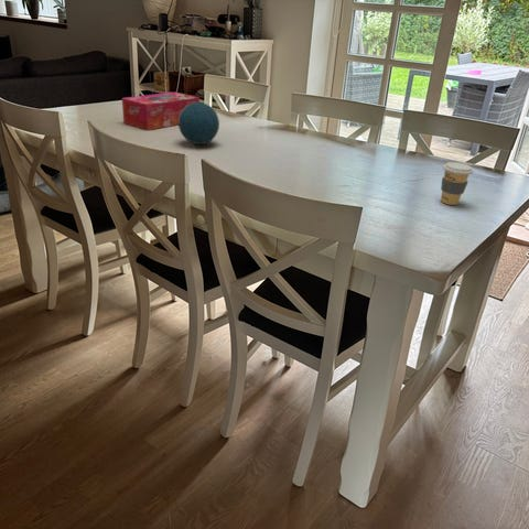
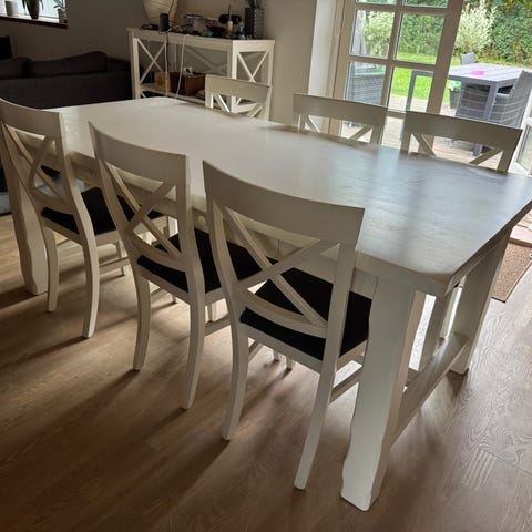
- coffee cup (453, 184)
- decorative orb (198, 123)
- tissue box (162, 109)
